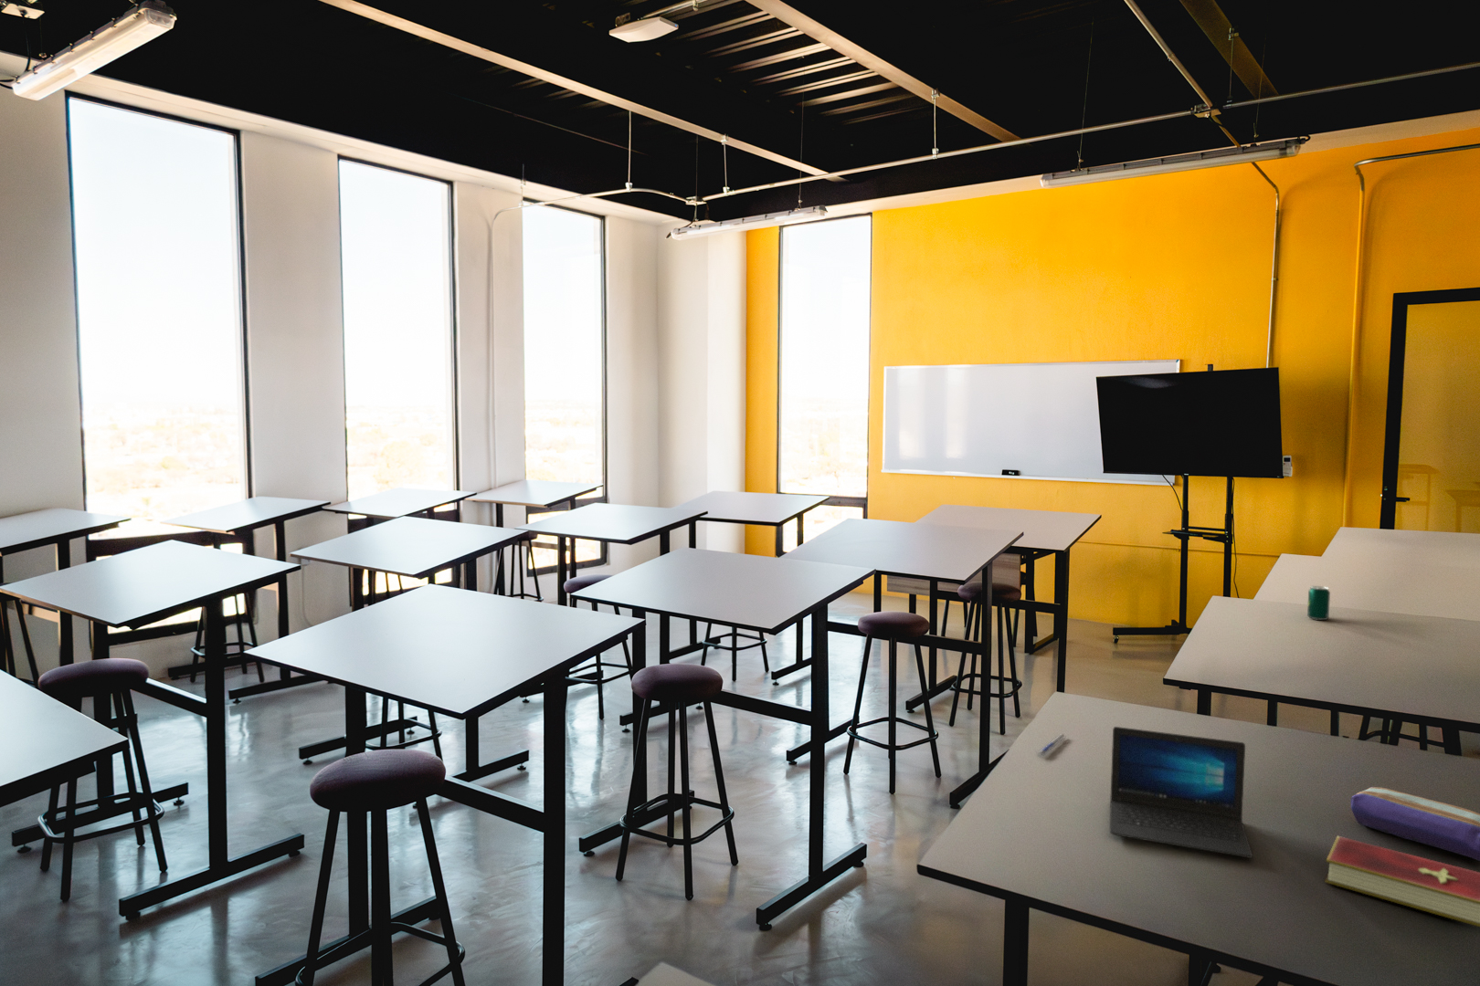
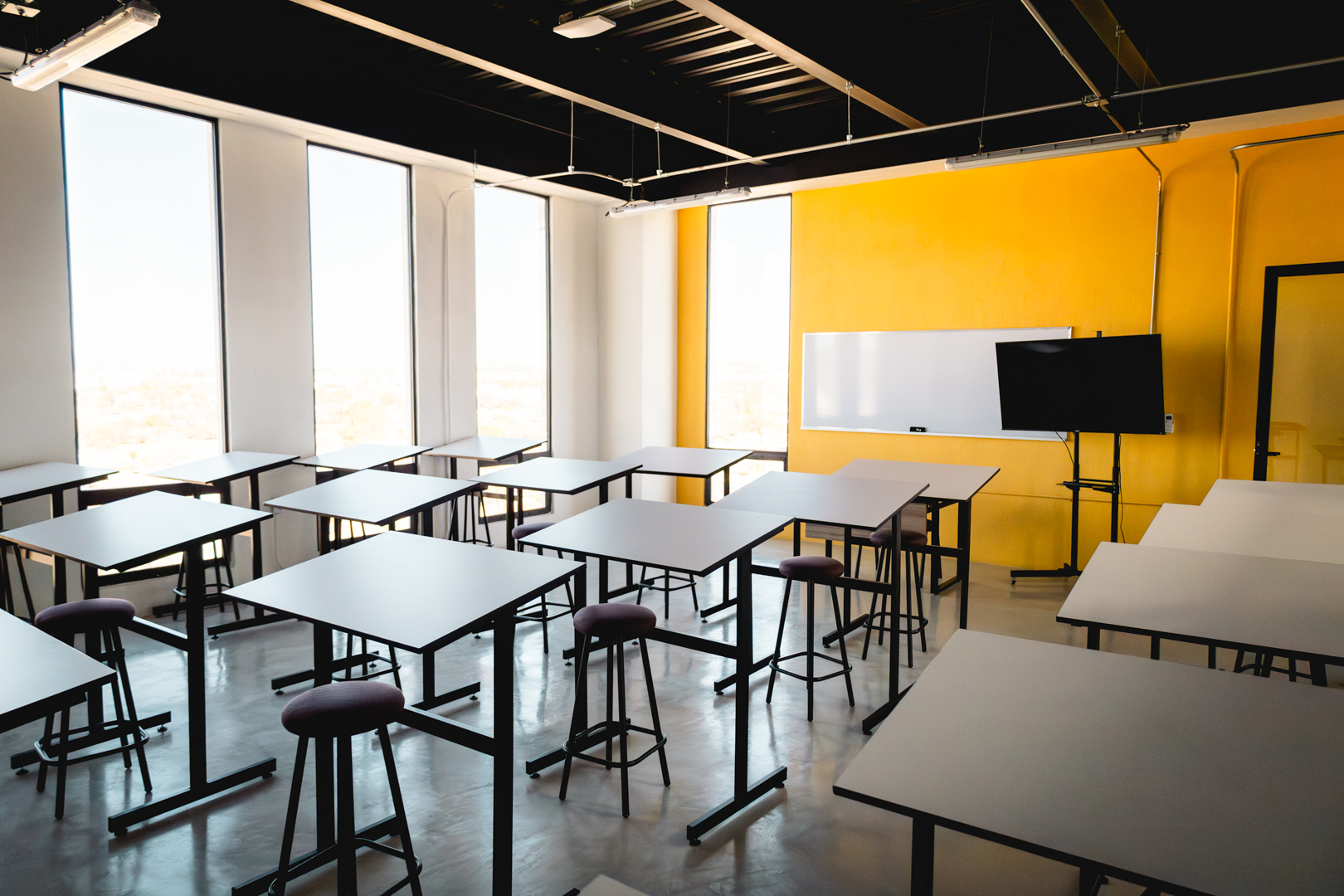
- pencil case (1425, 822)
- hardcover book (1407, 877)
- beverage can (1318, 603)
- laptop (1177, 788)
- pen (1052, 743)
